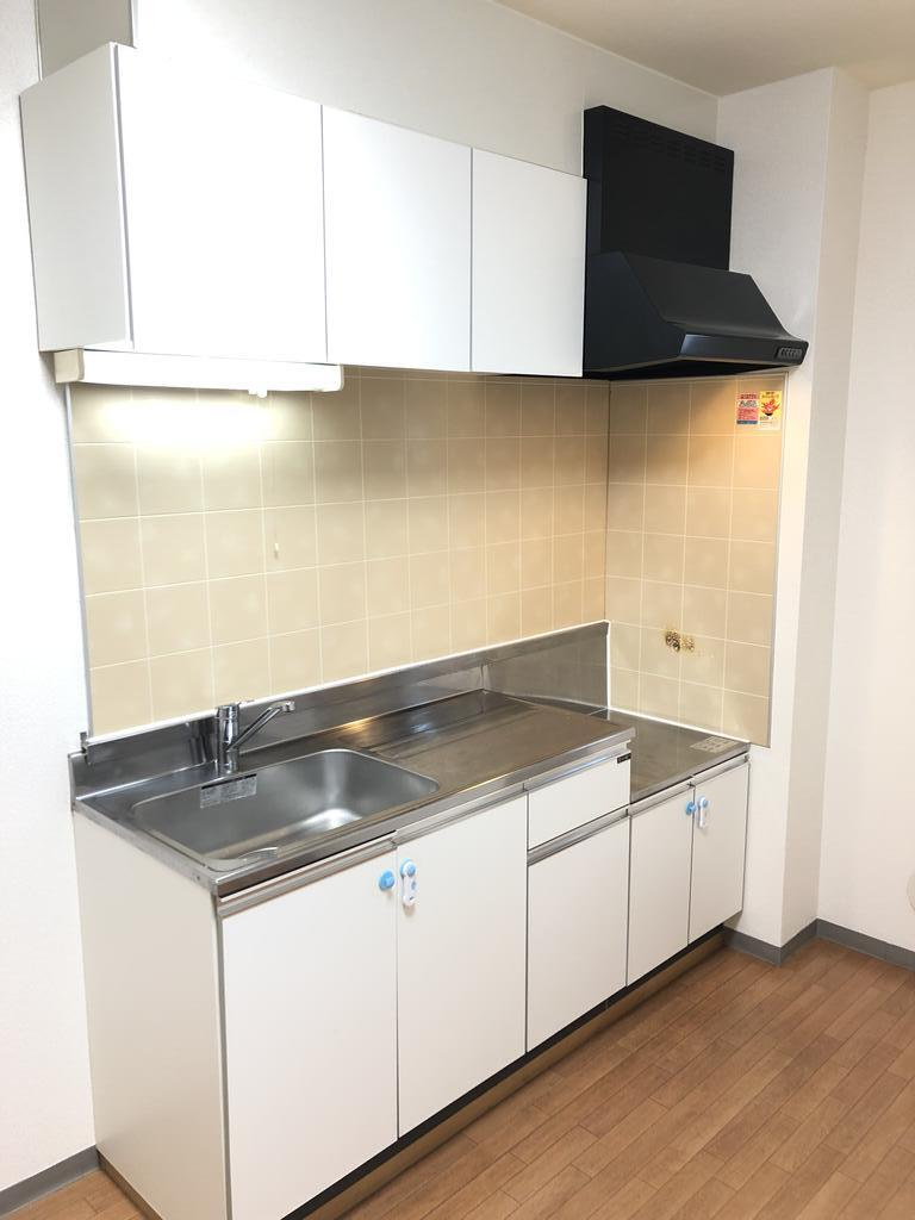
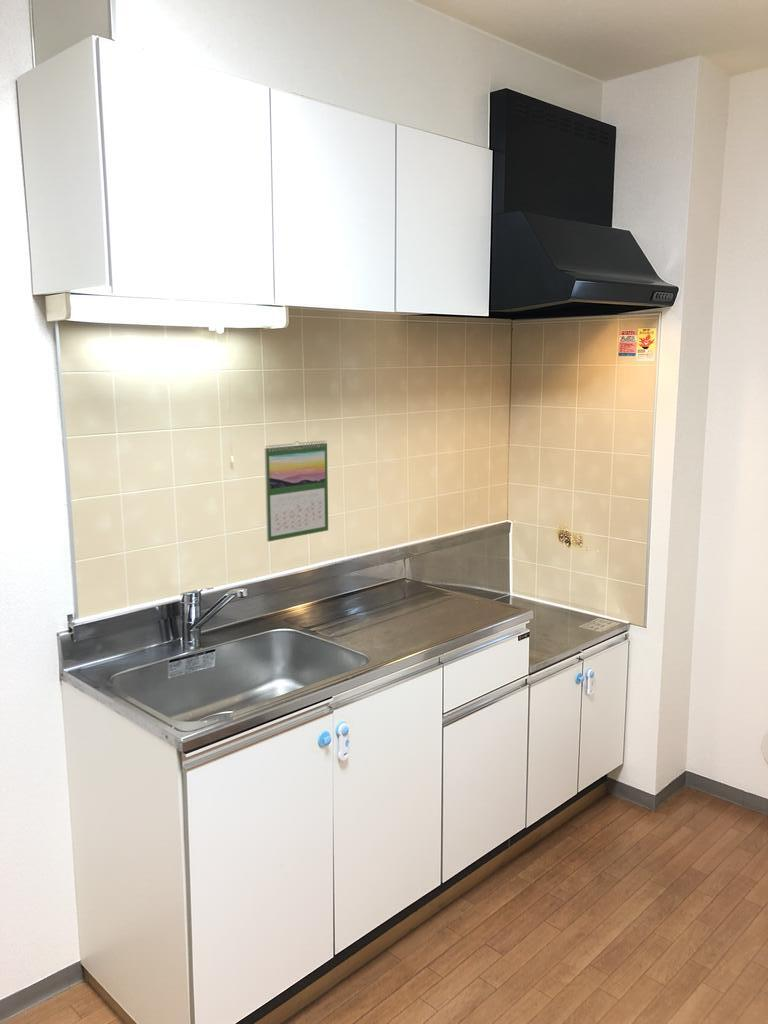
+ calendar (297, 488)
